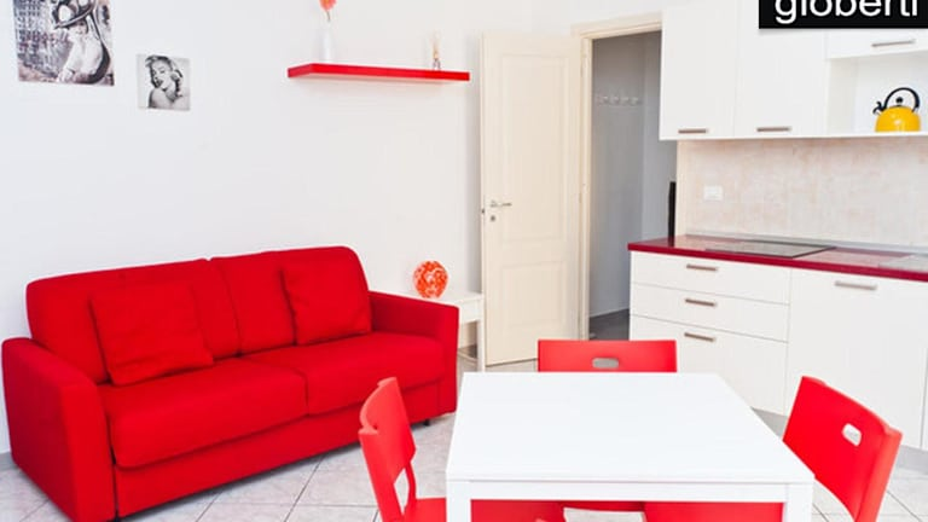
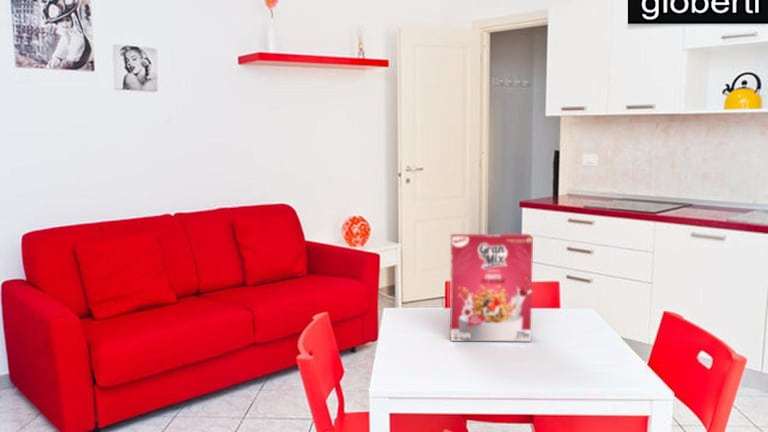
+ cereal box (490, 287)
